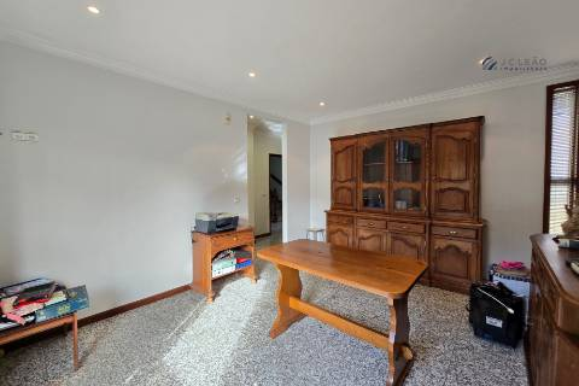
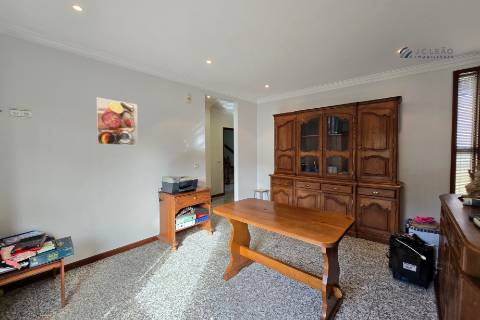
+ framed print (118, 123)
